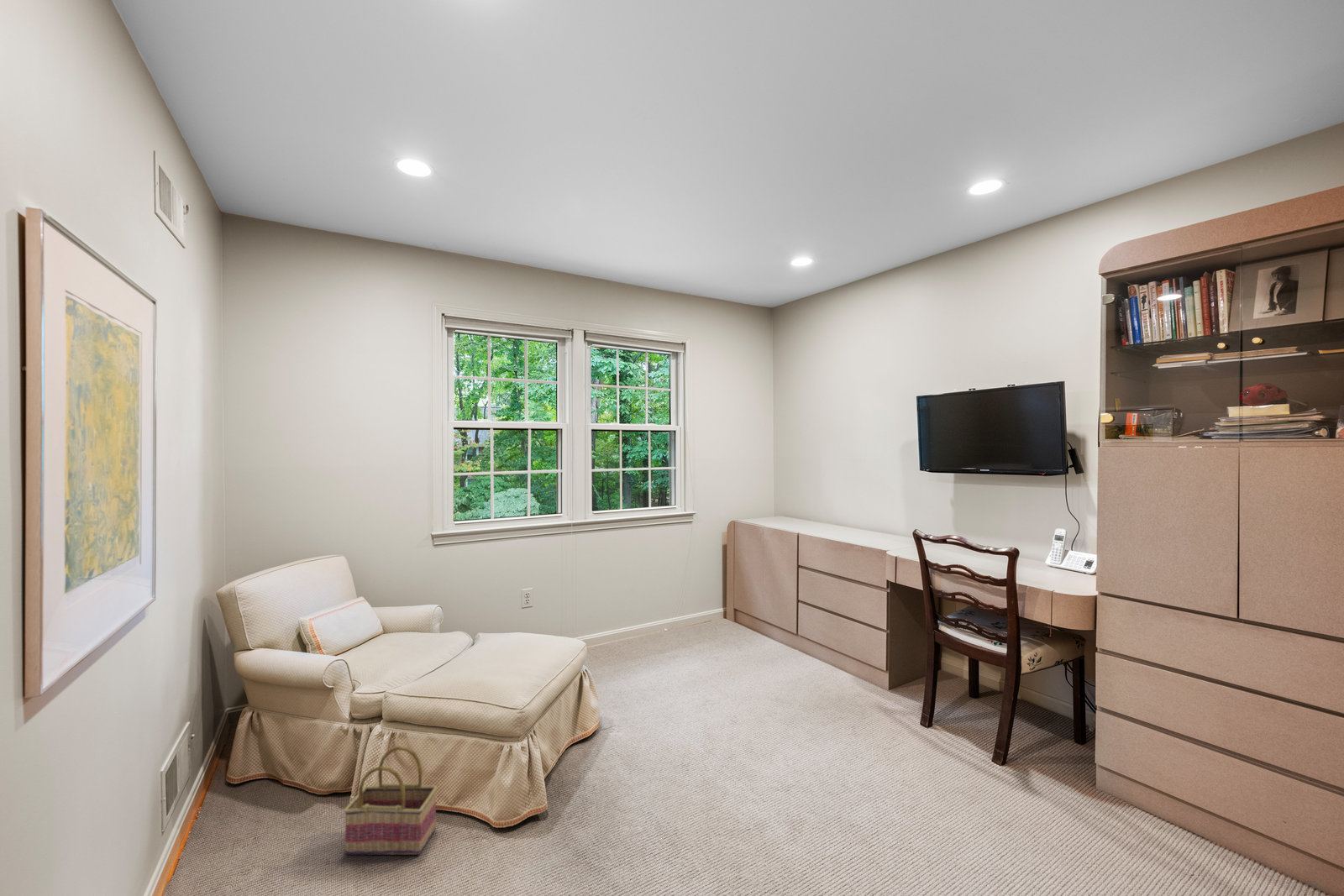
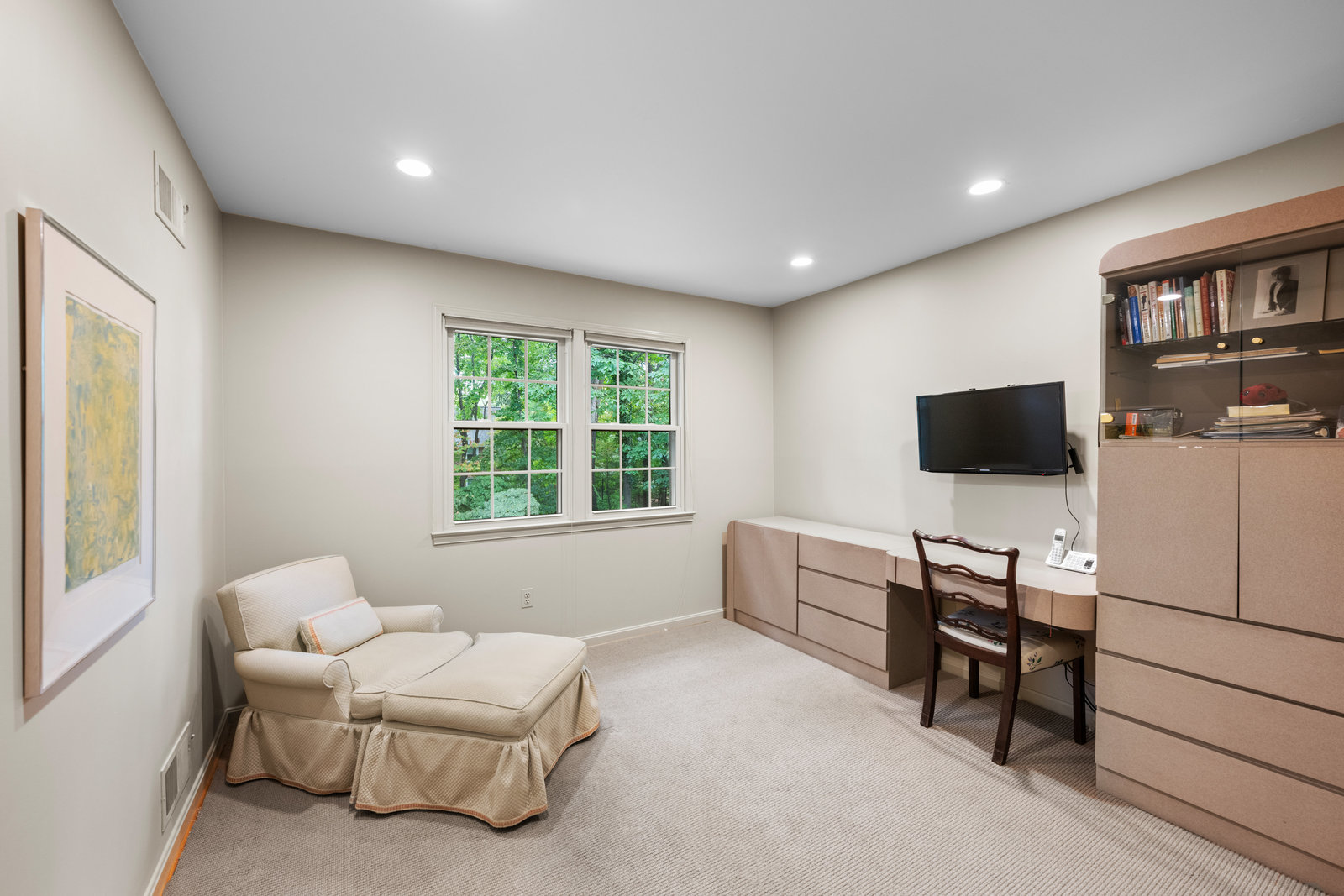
- basket (392, 799)
